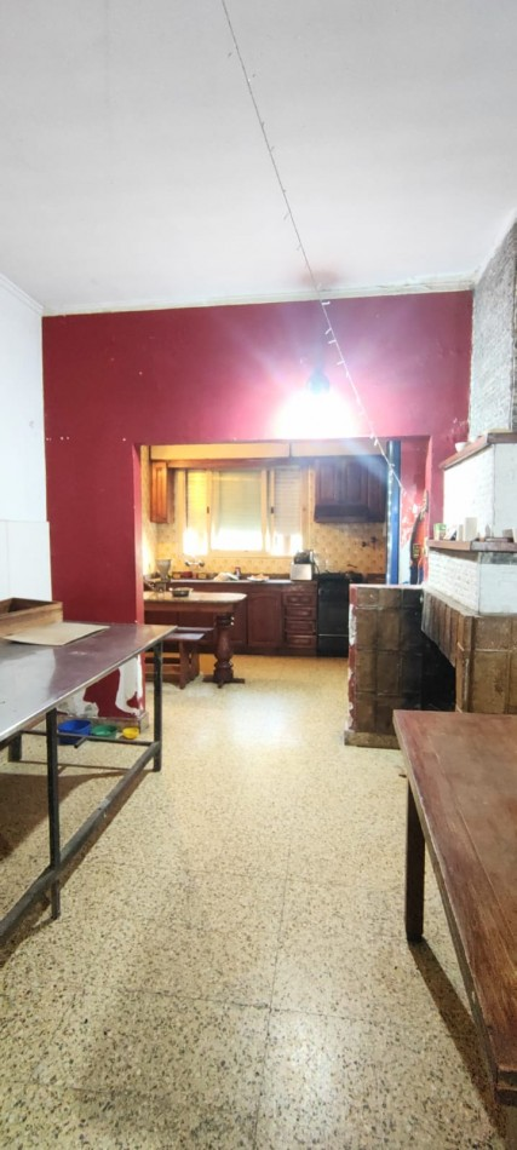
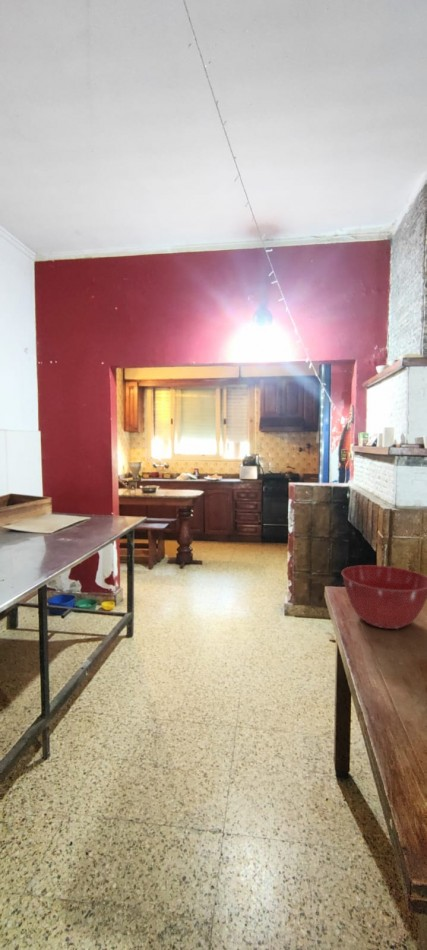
+ mixing bowl (385, 598)
